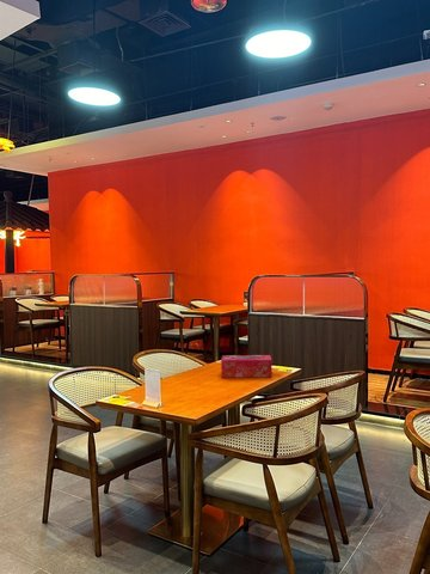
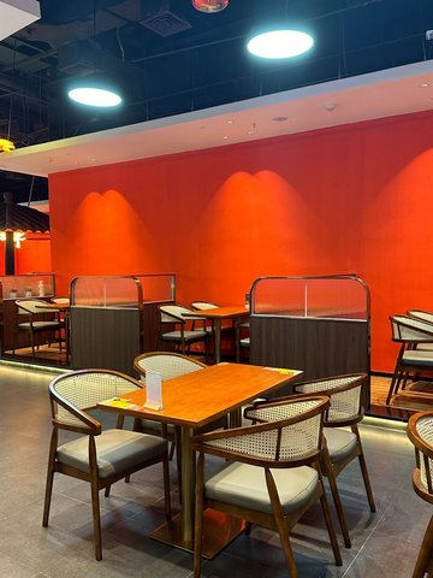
- tissue box (246, 366)
